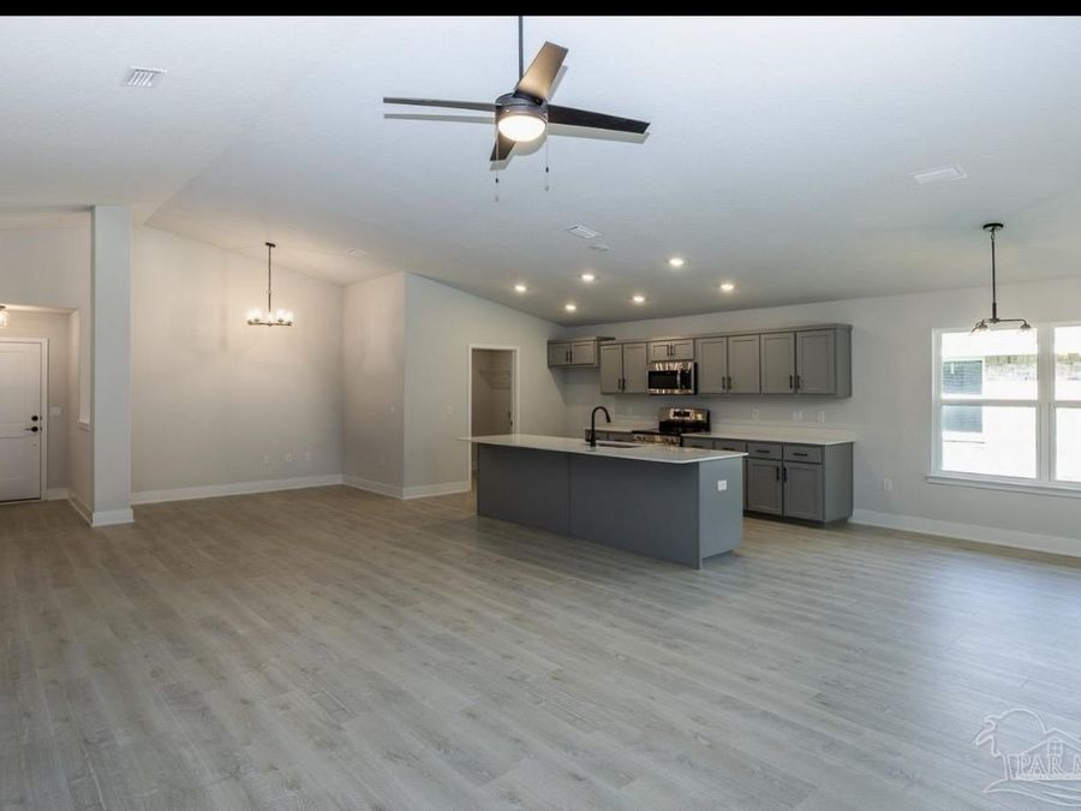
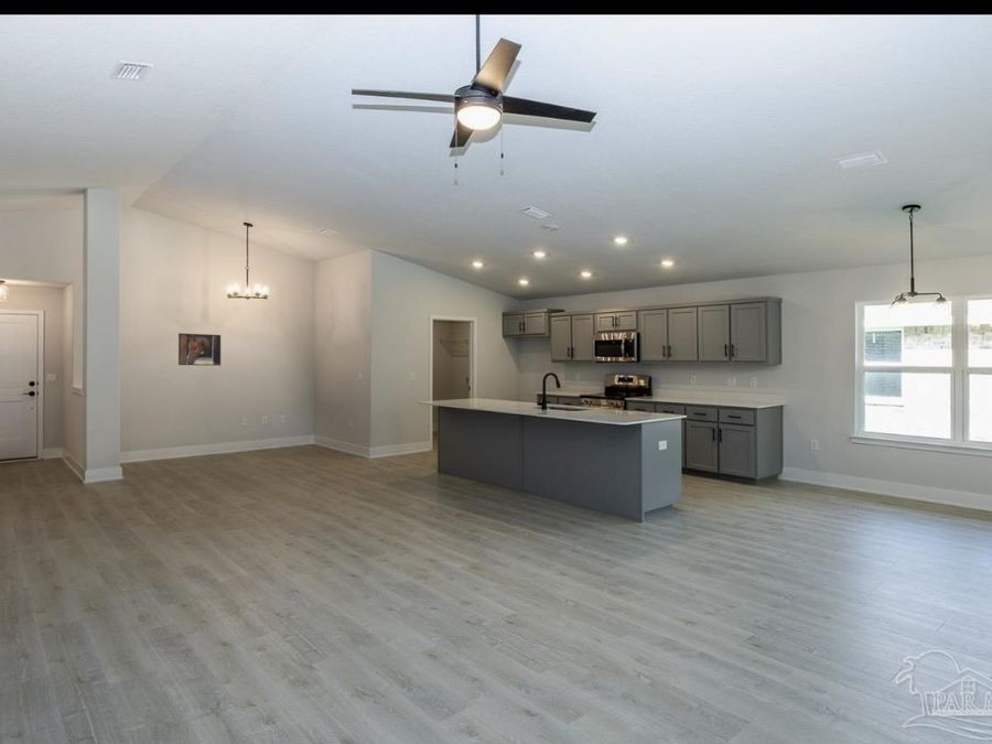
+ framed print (200, 349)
